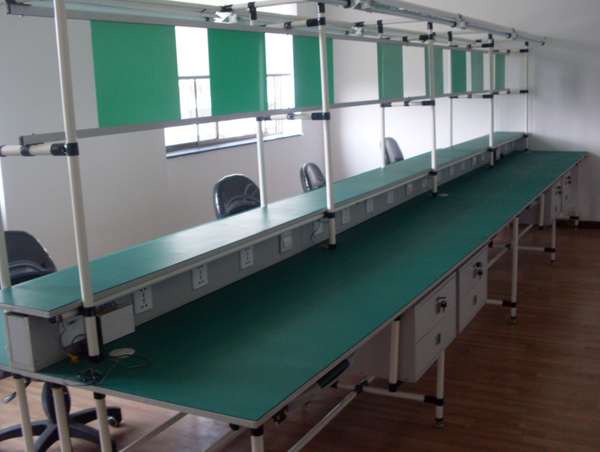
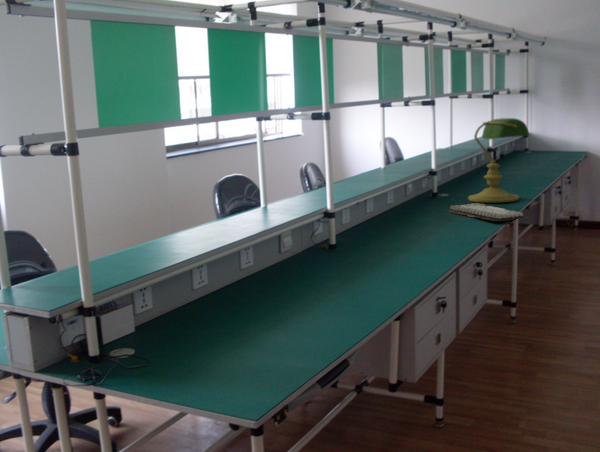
+ keyboard (485, 211)
+ desk lamp (495, 160)
